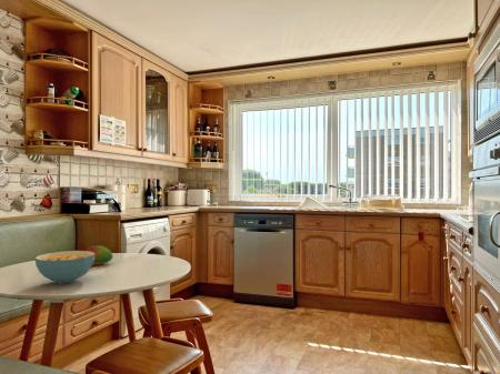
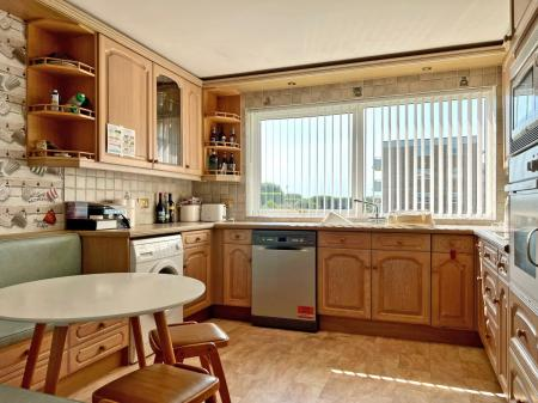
- cereal bowl (66, 267)
- fruit (98, 254)
